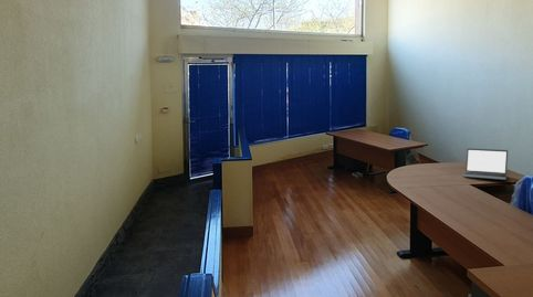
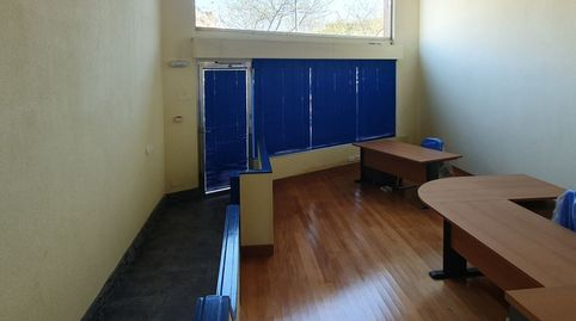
- laptop (485, 162)
